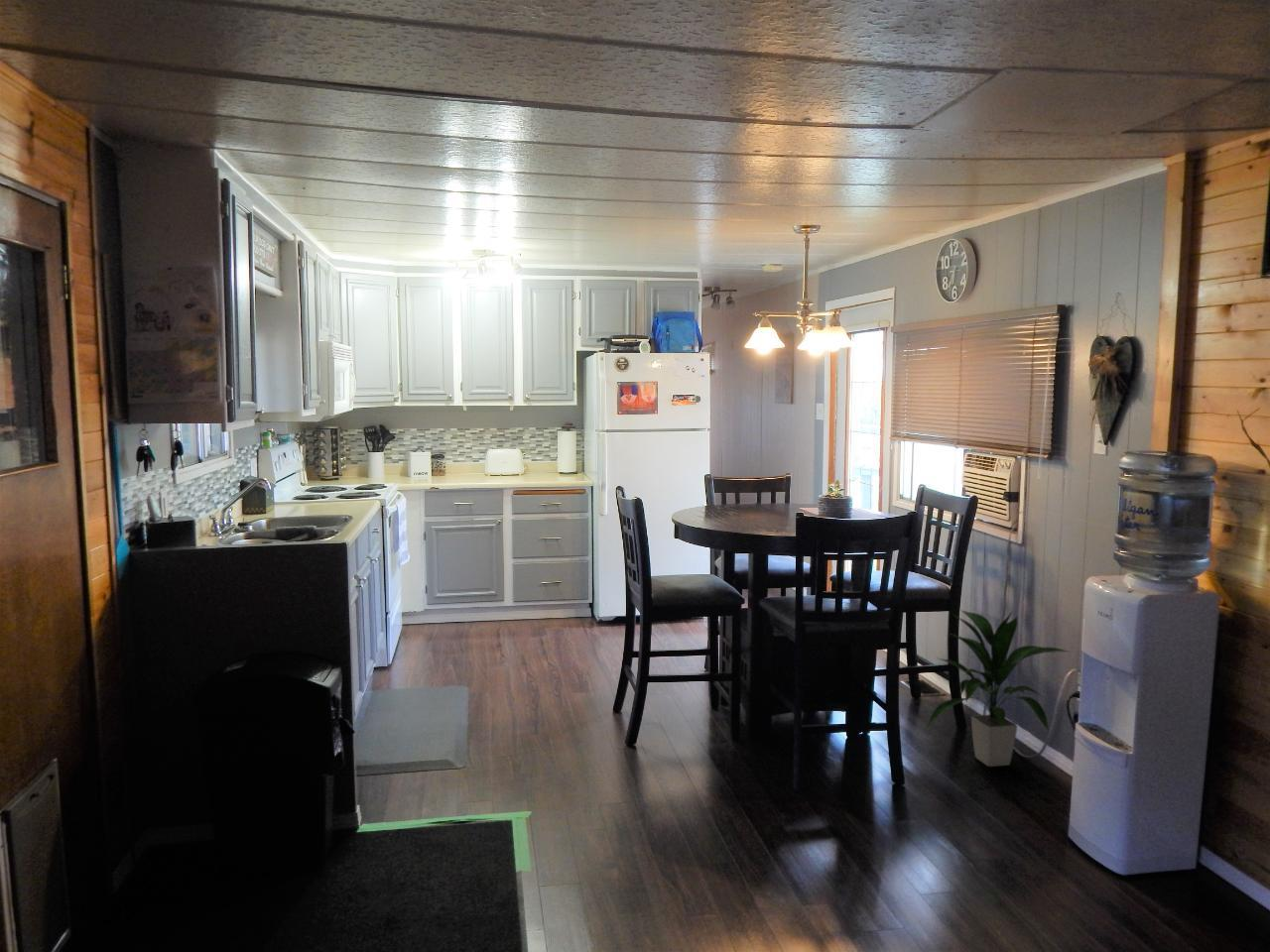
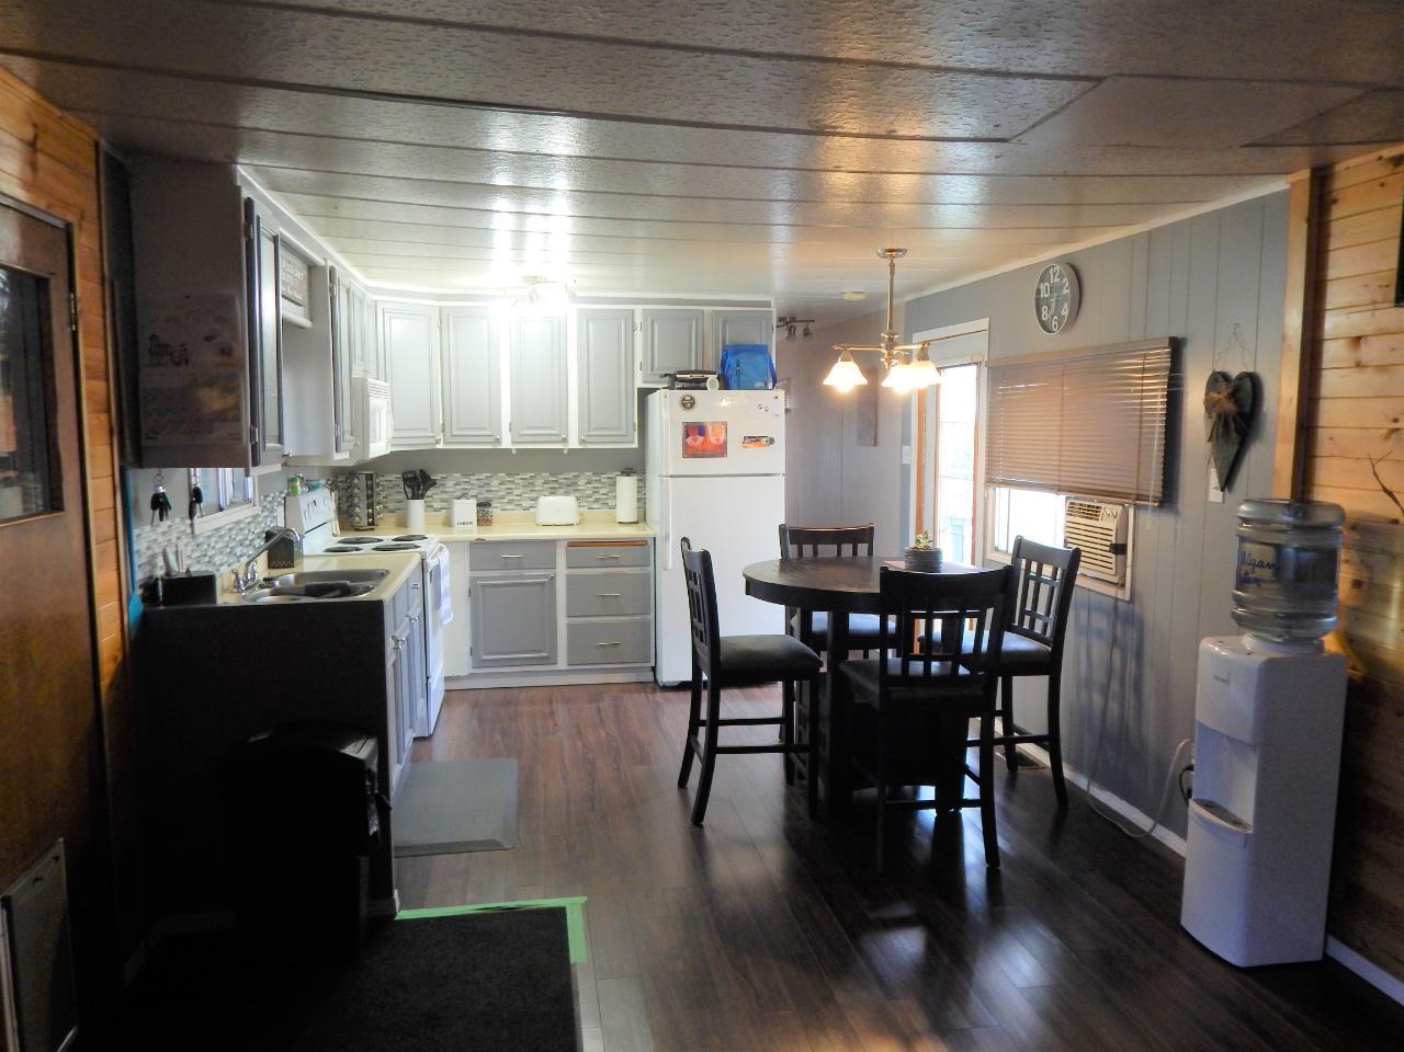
- indoor plant (989, 683)
